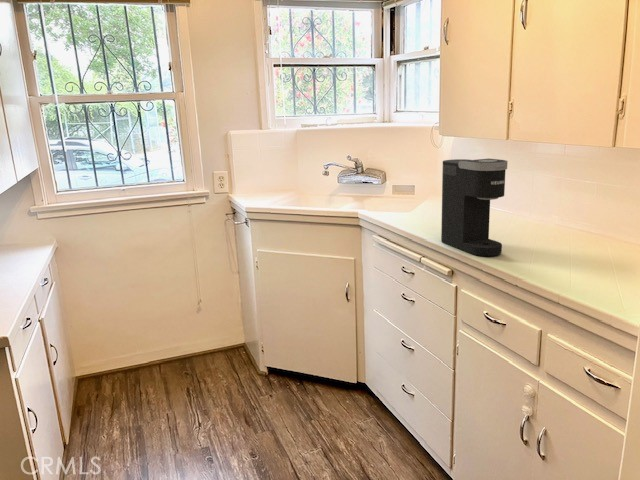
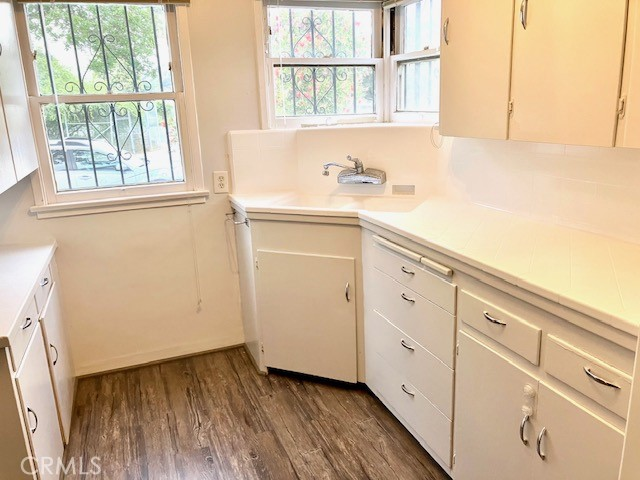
- coffee maker (471, 203)
